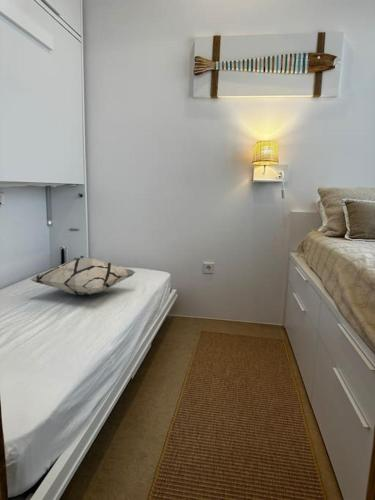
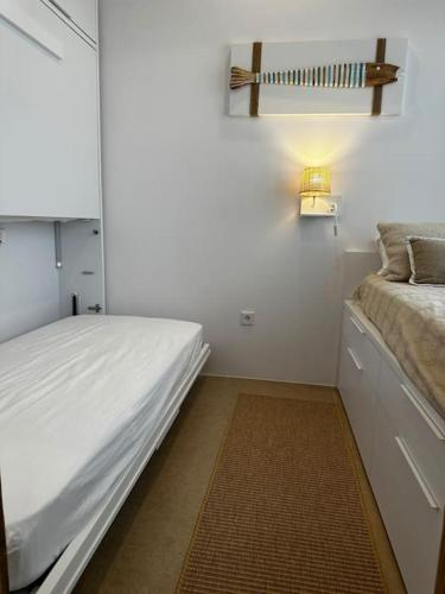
- decorative pillow (86, 275)
